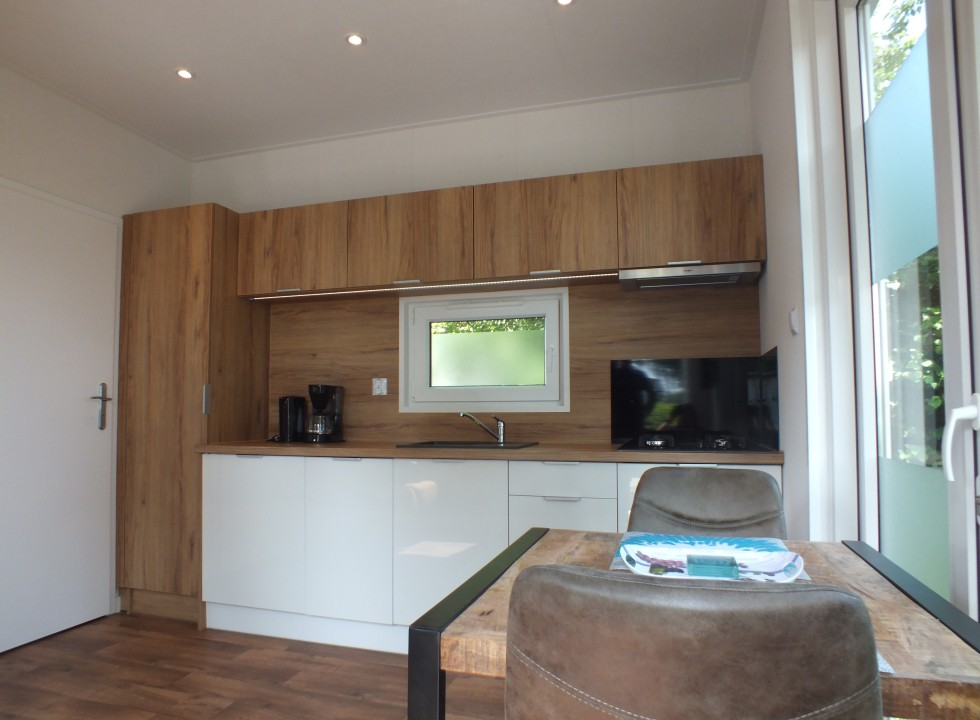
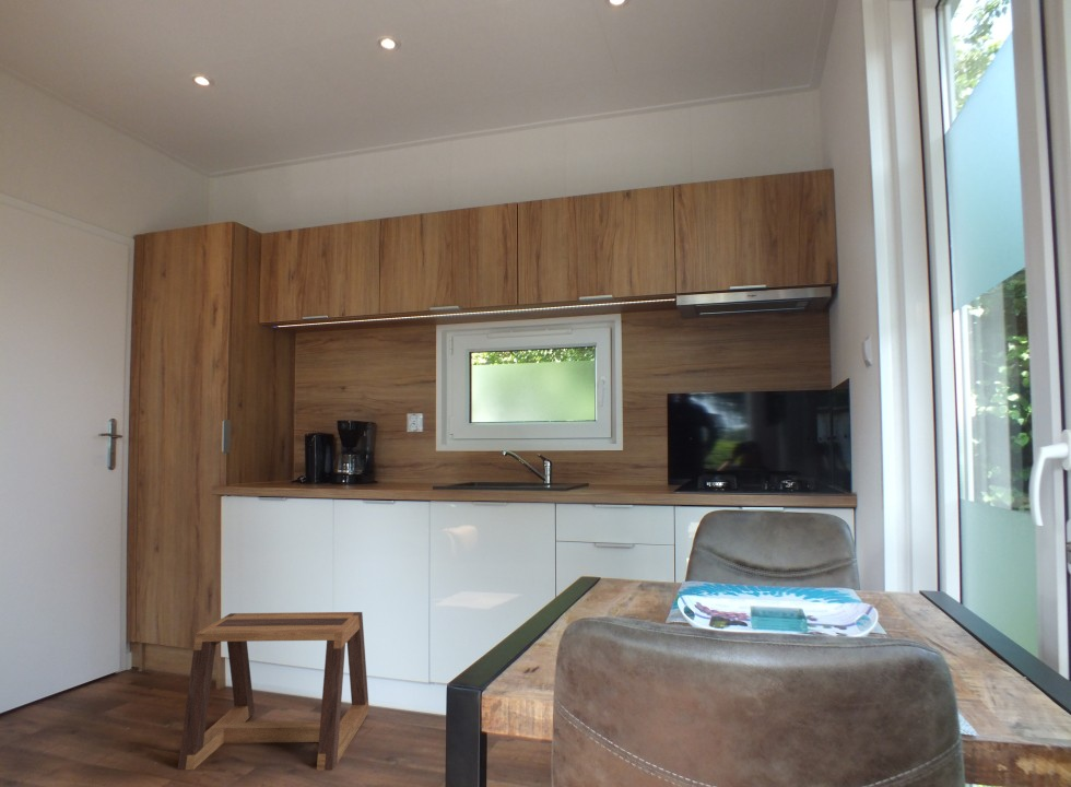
+ stool (251, 688)
